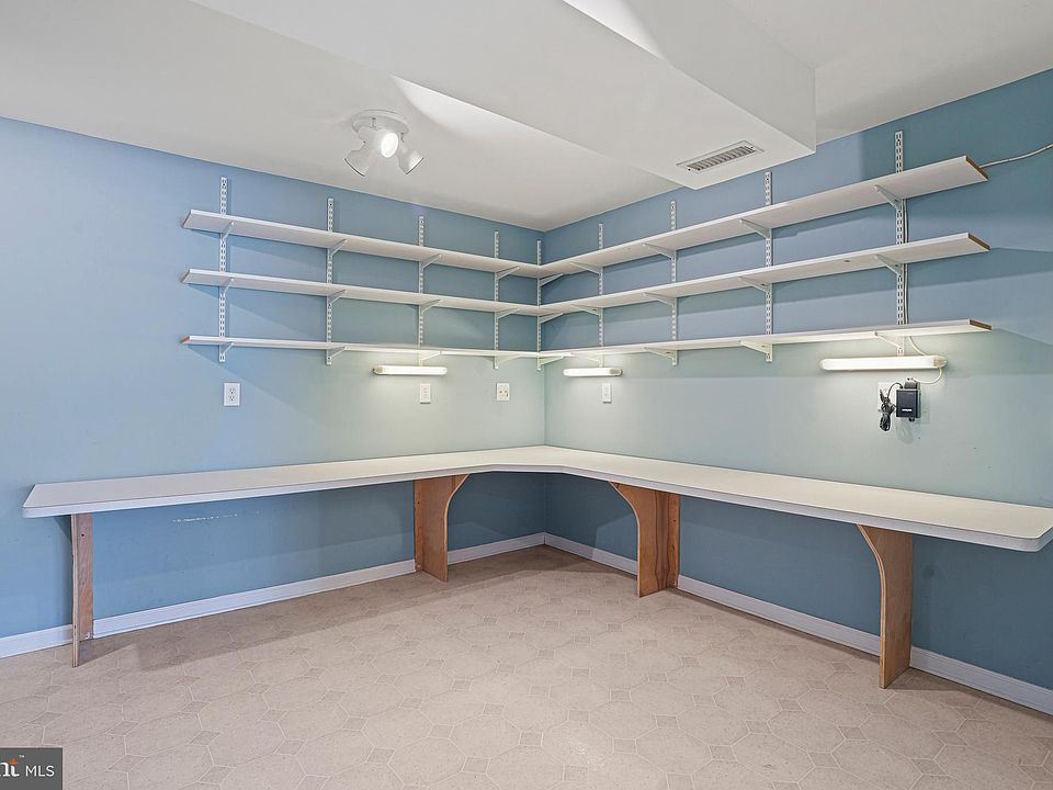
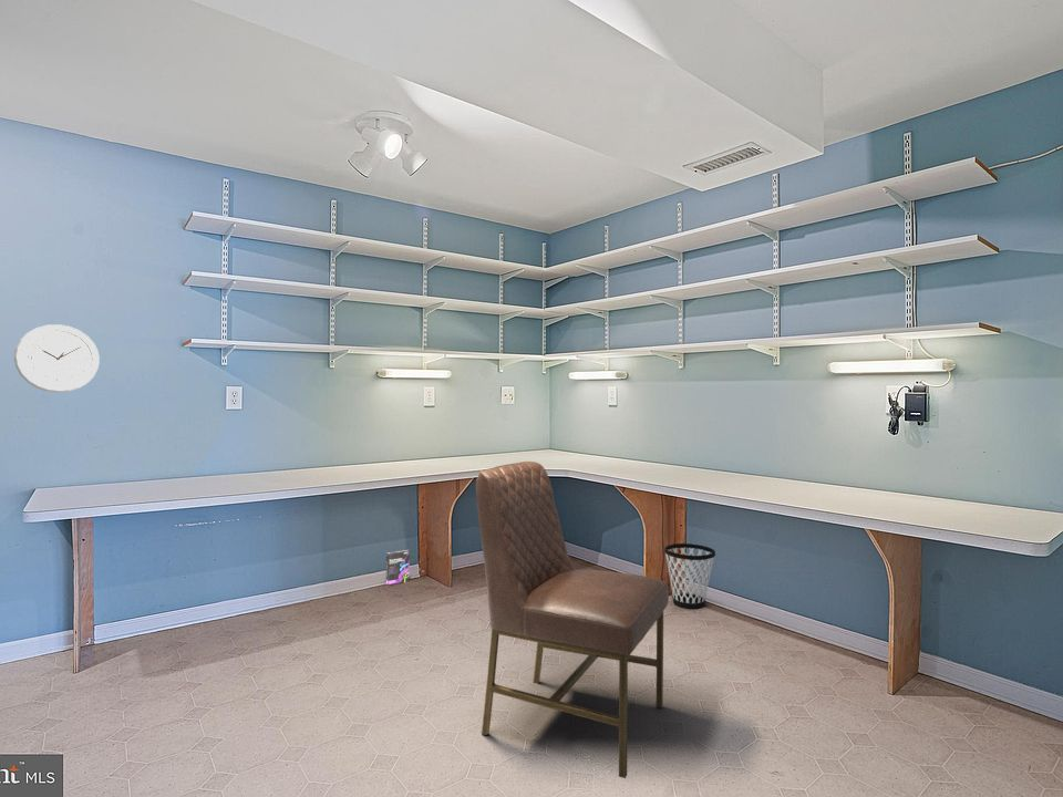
+ box (398, 567)
+ wastebasket (689, 577)
+ wall clock (58, 358)
+ chair (570, 594)
